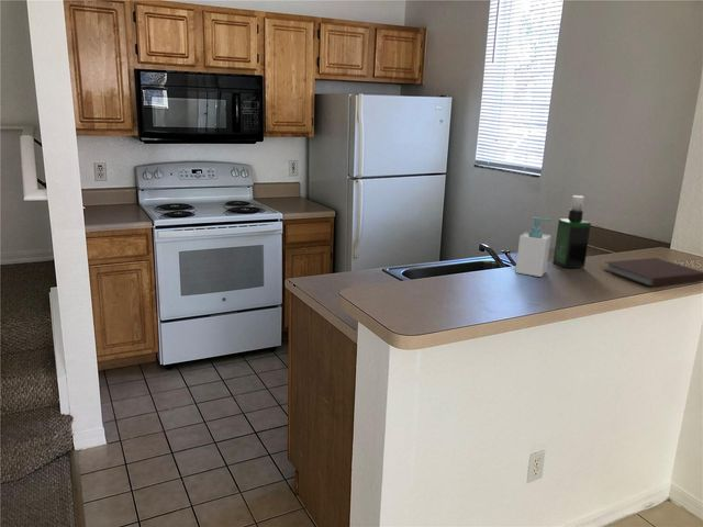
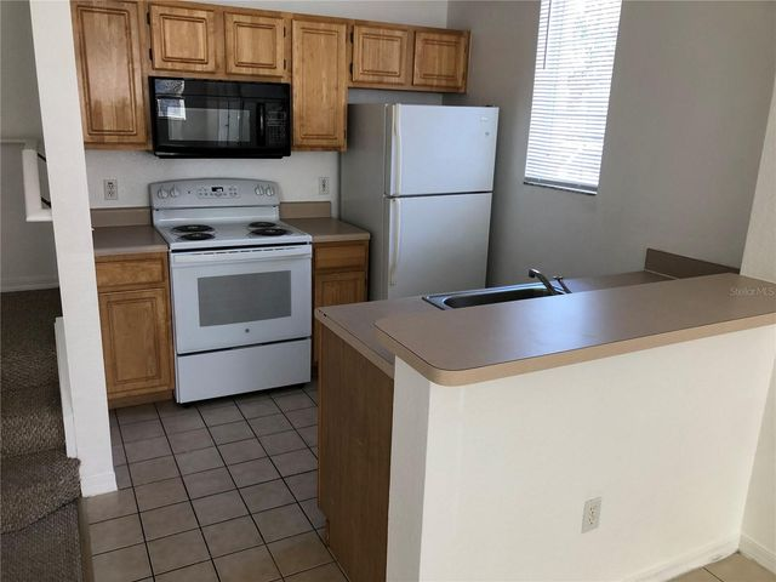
- soap bottle (534, 245)
- spray bottle (572, 231)
- notebook (654, 271)
